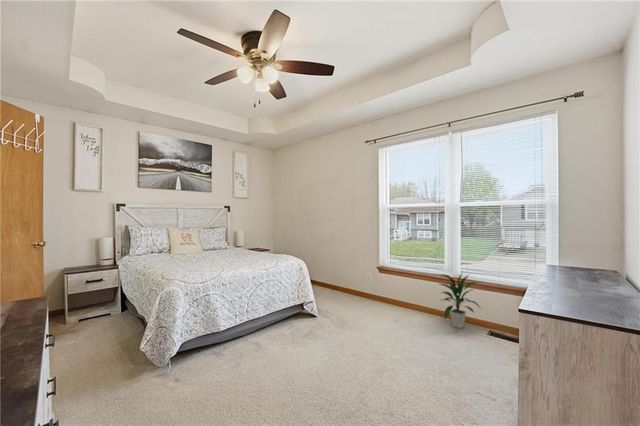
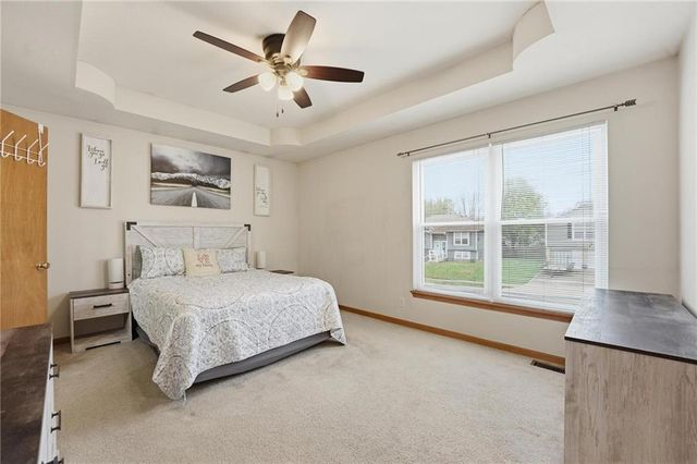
- indoor plant (456, 298)
